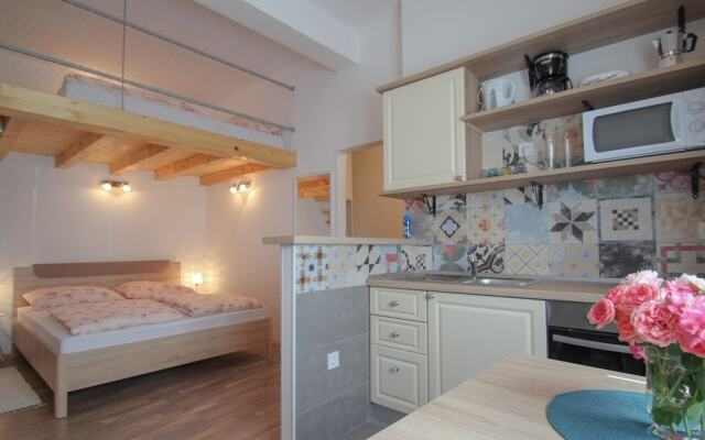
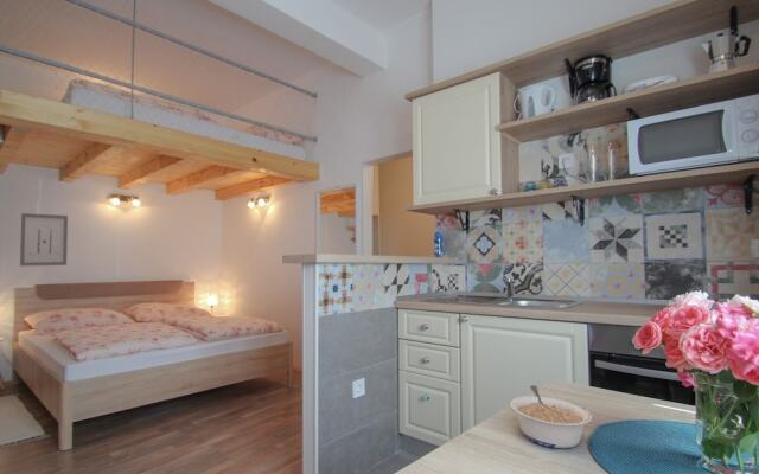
+ legume (547, 418)
+ wall art (44, 239)
